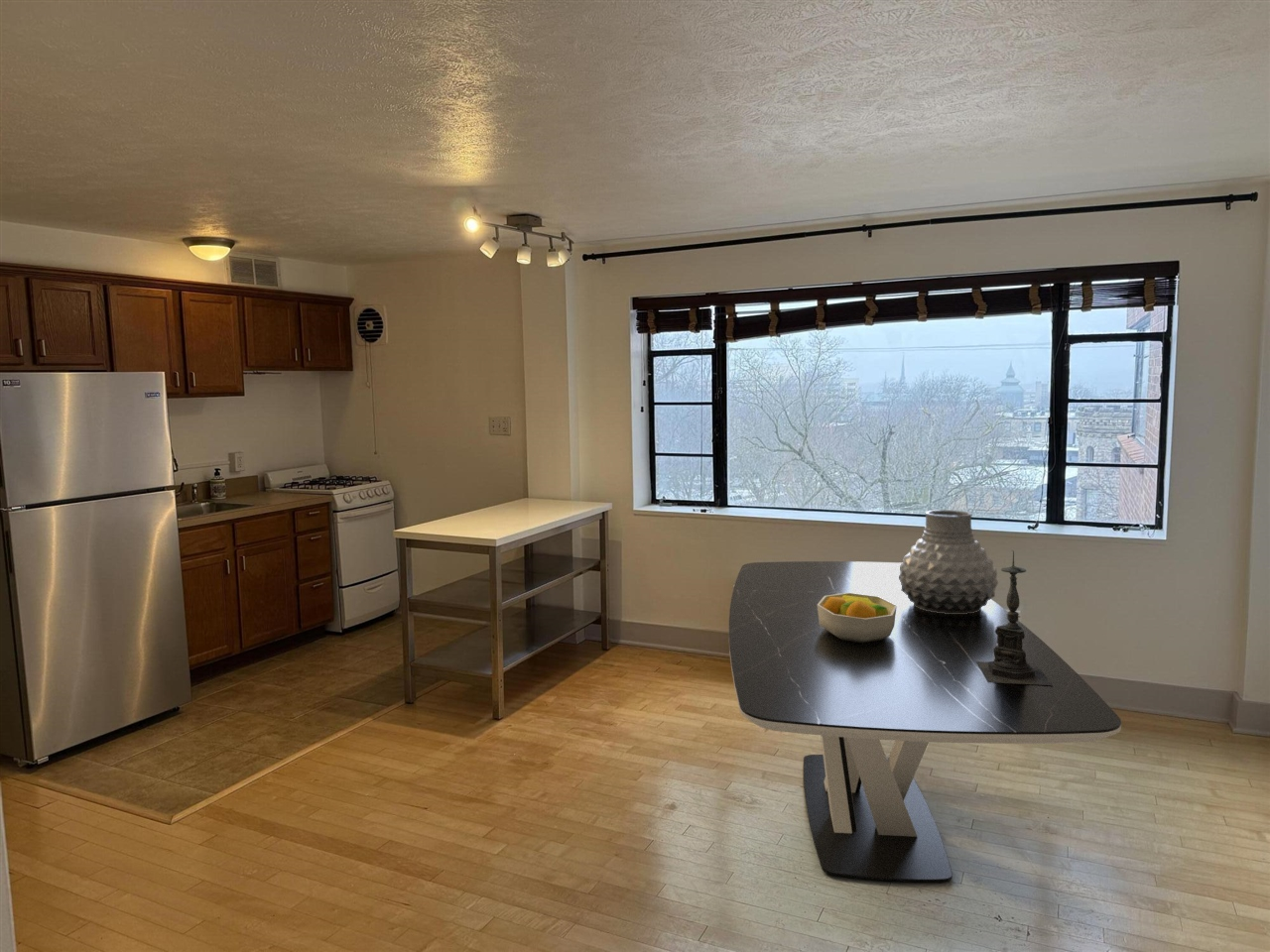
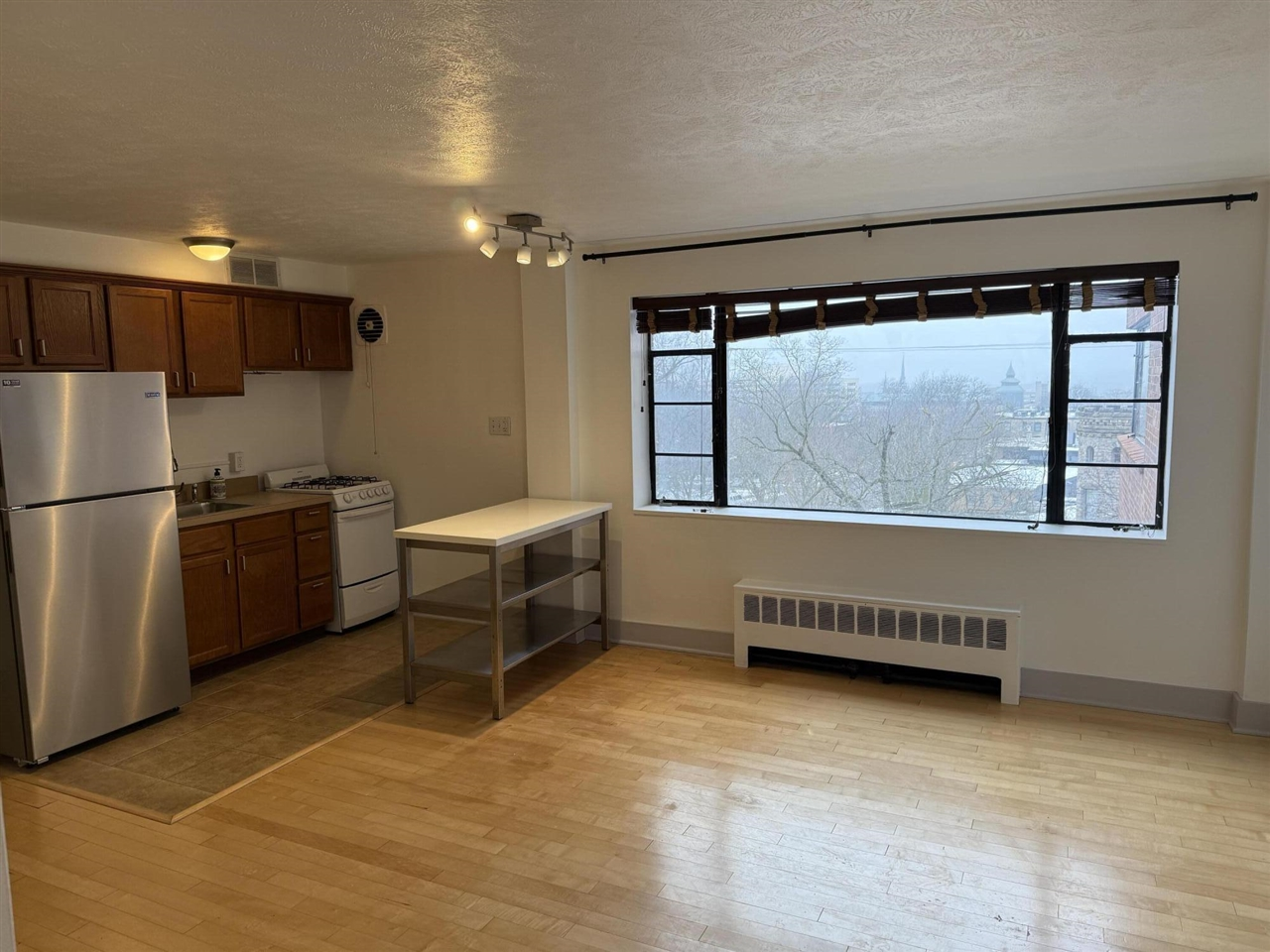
- dining table (869, 716)
- fruit bowl (856, 612)
- vase (948, 558)
- candle holder (1014, 611)
